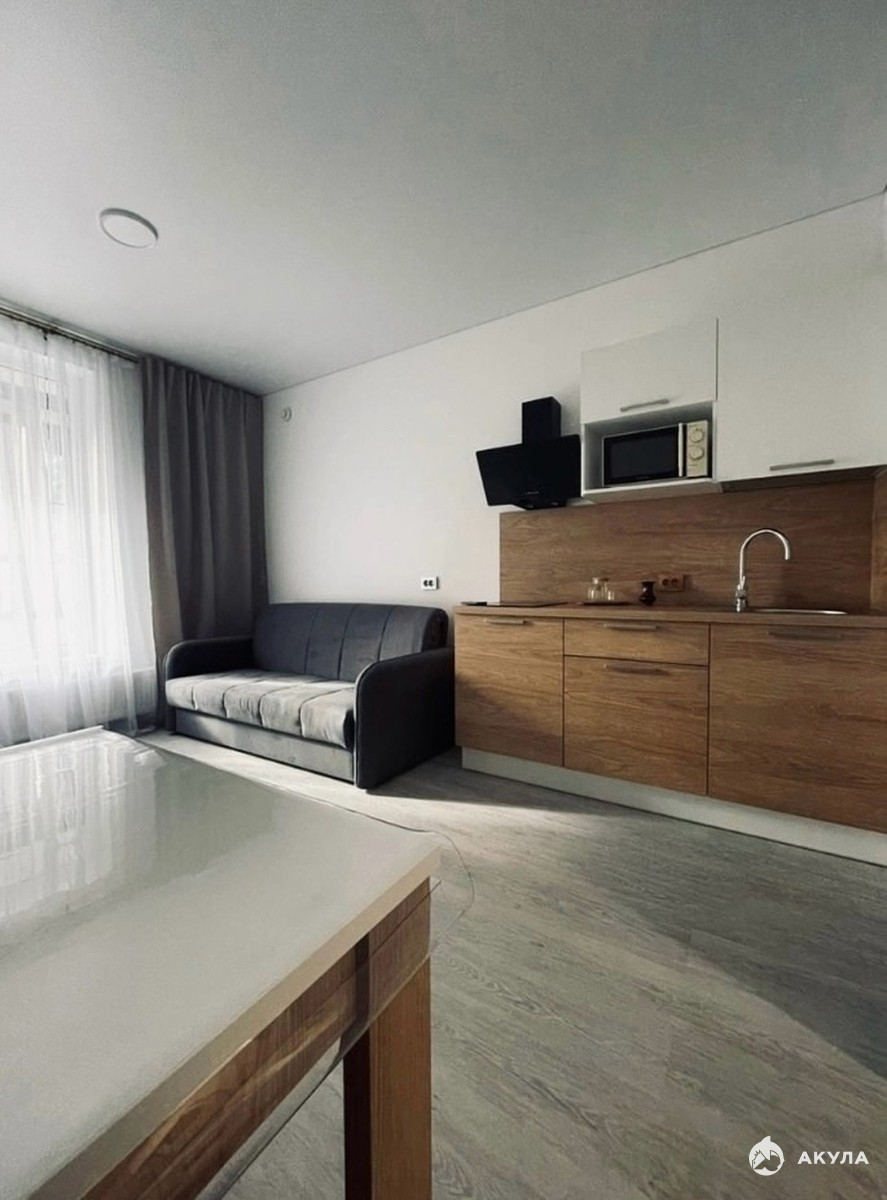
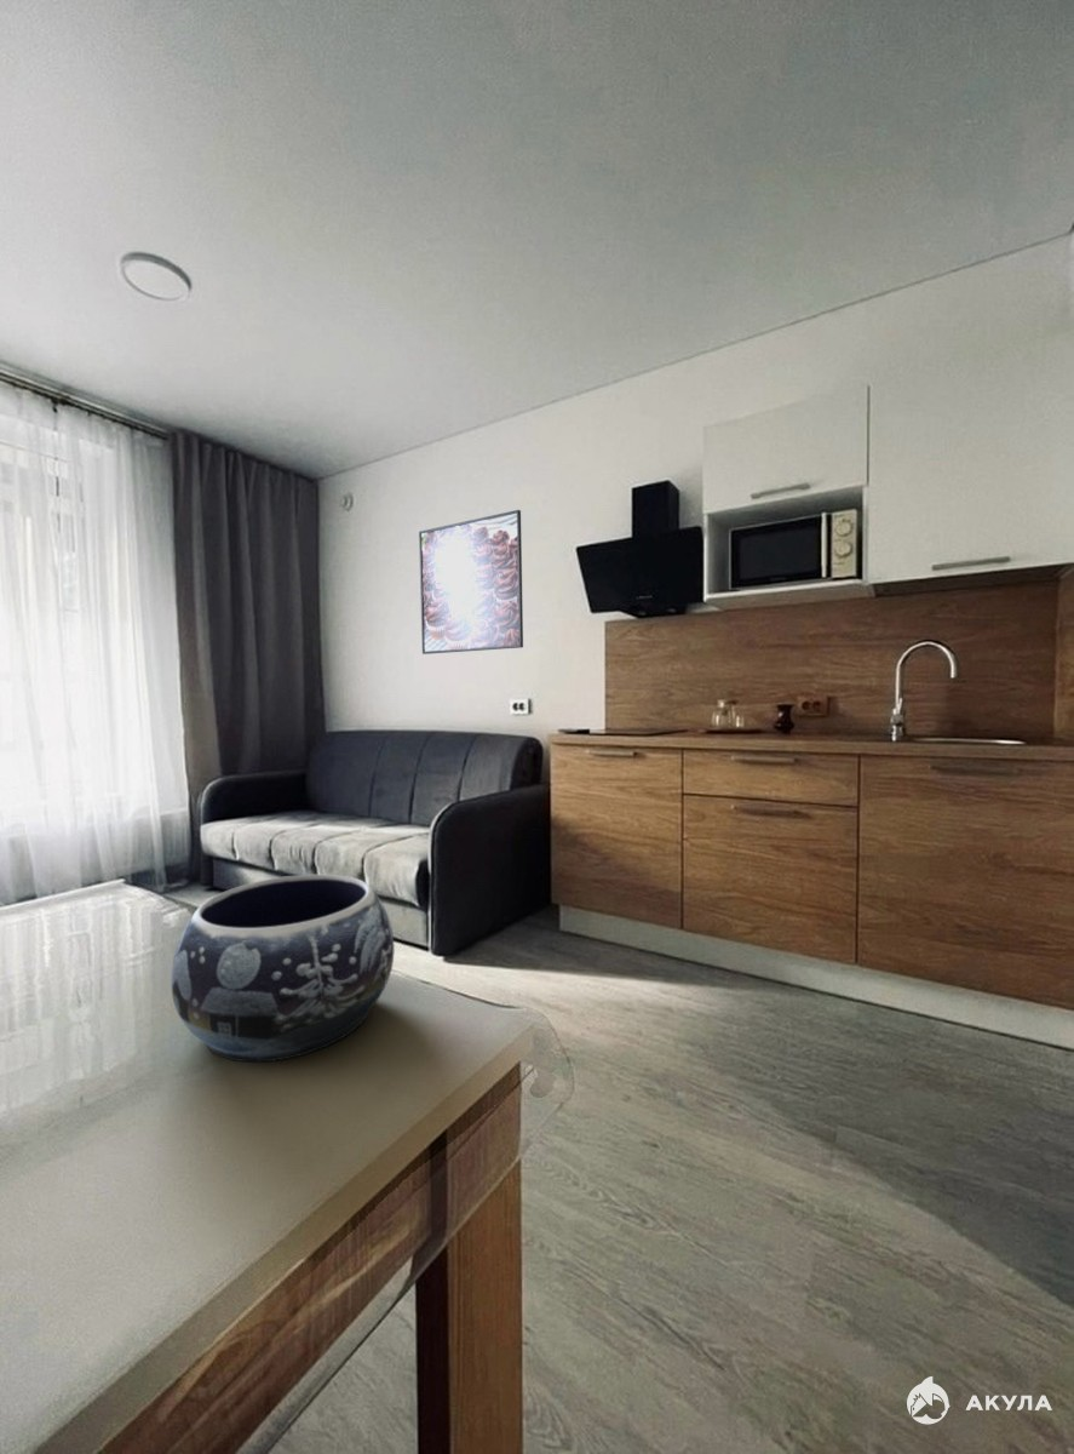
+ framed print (467, 586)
+ decorative bowl (289, 957)
